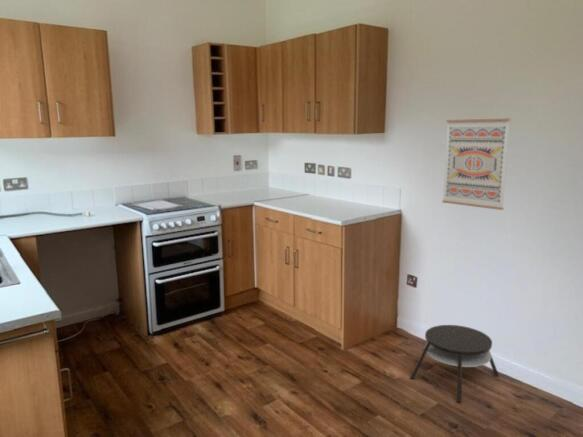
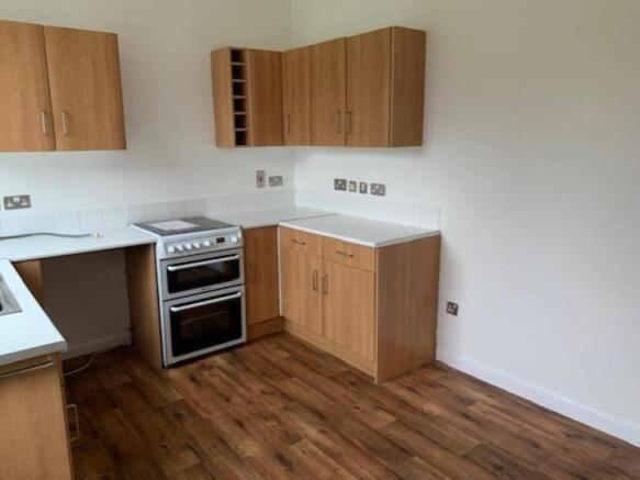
- wall art (474, 163)
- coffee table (456, 357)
